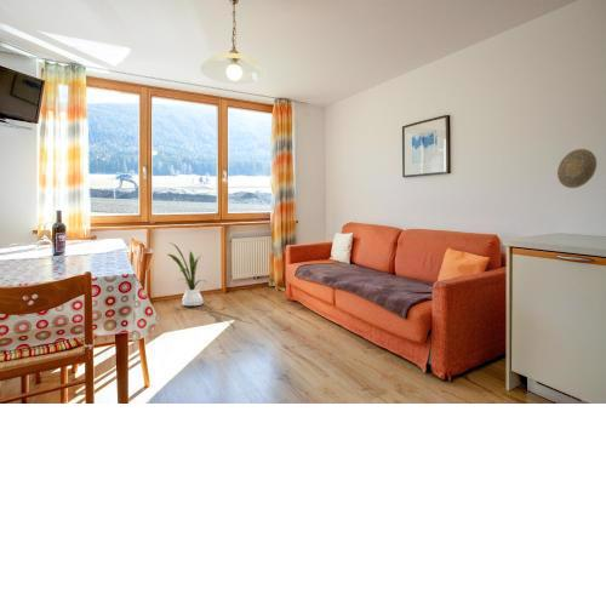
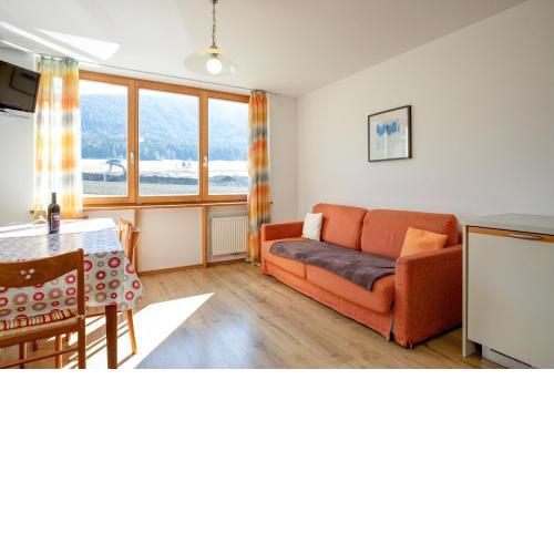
- house plant (188, 274)
- decorative plate (574, 168)
